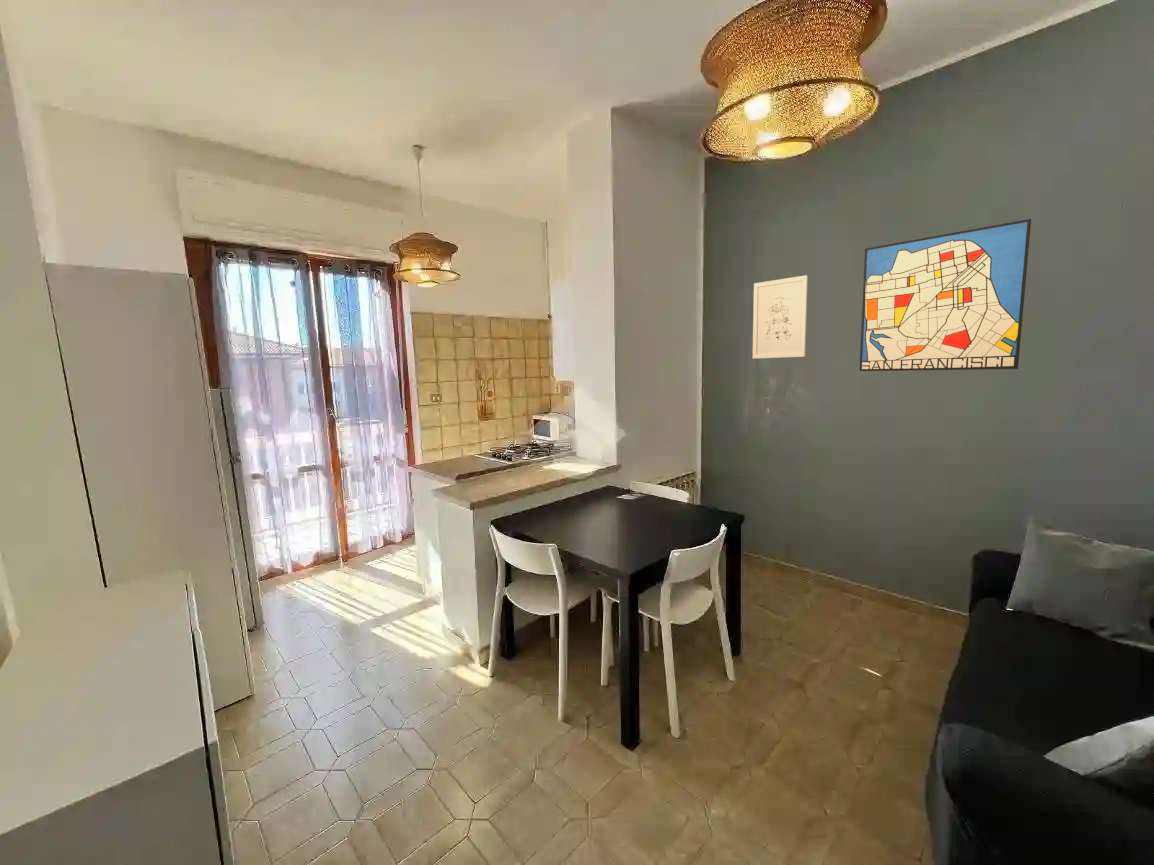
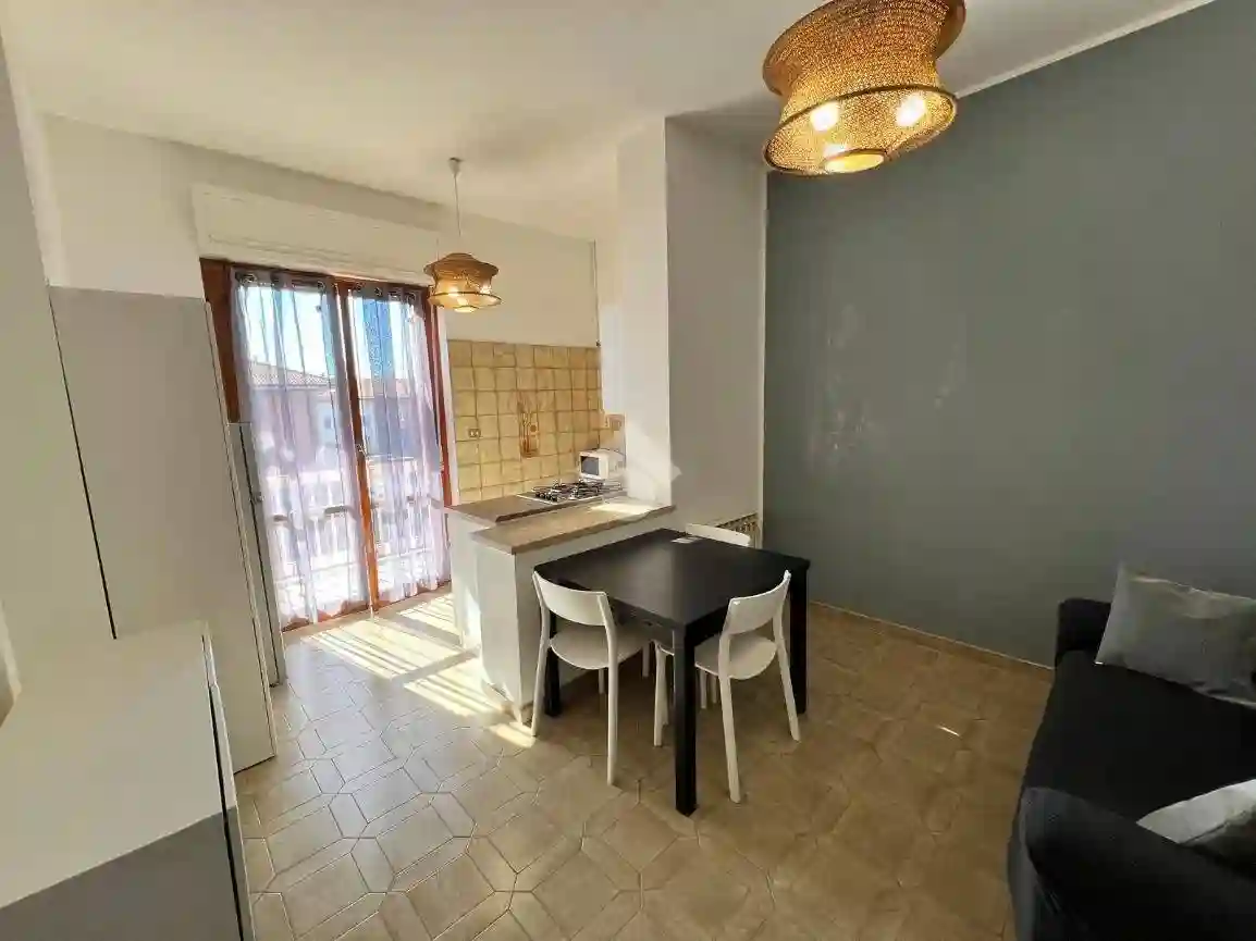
- wall art (778, 319)
- wall art (935, 303)
